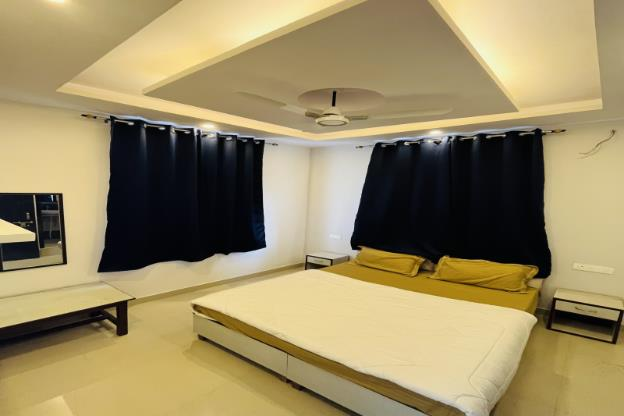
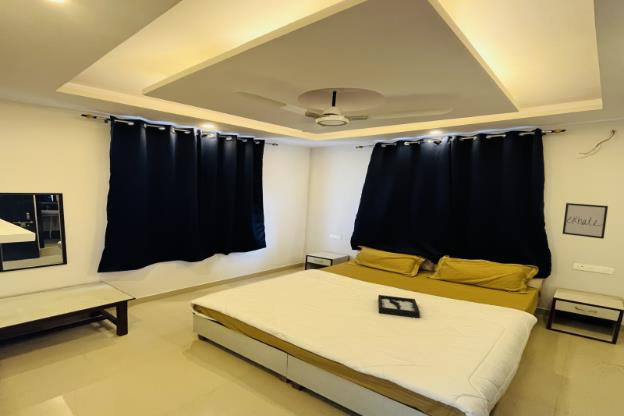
+ decorative tray (397, 305)
+ wall art (584, 220)
